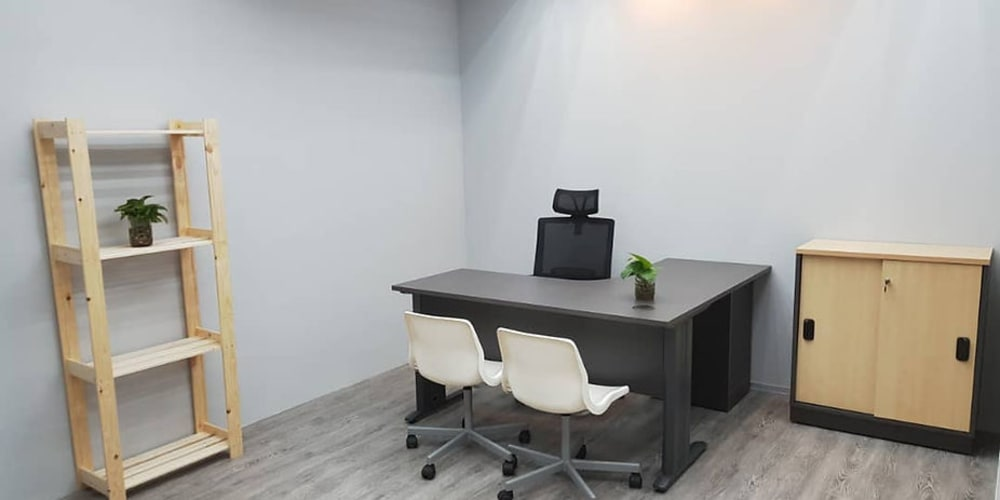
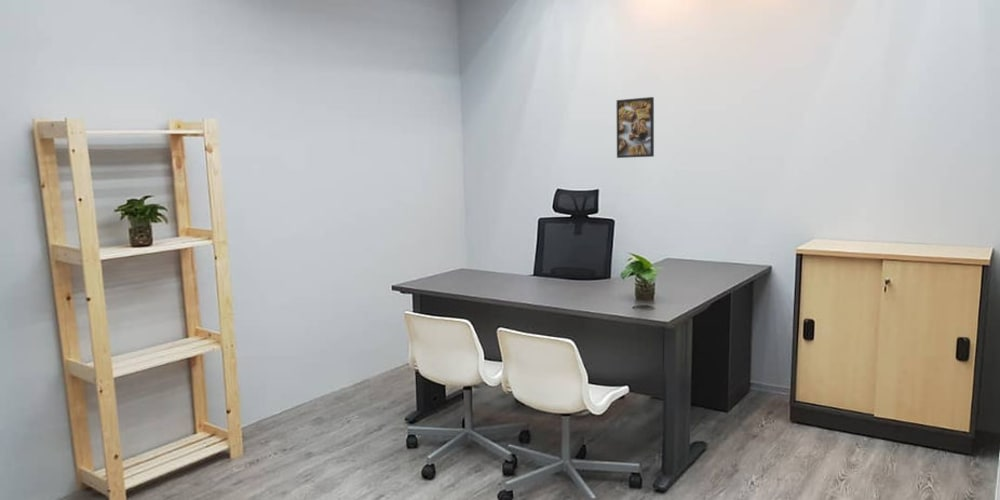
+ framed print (634, 128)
